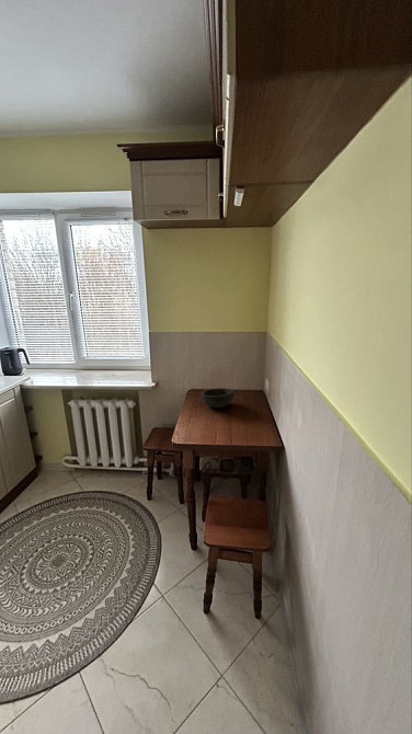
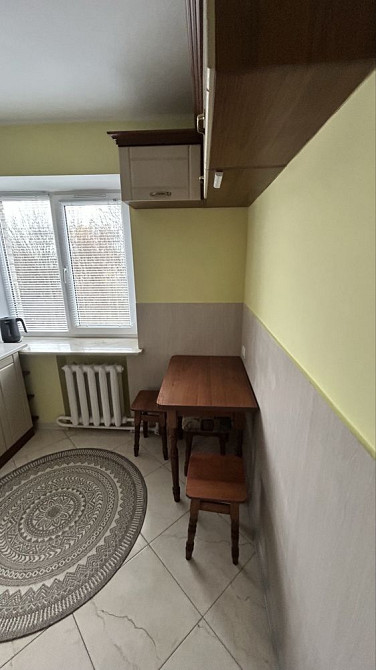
- bowl (217, 399)
